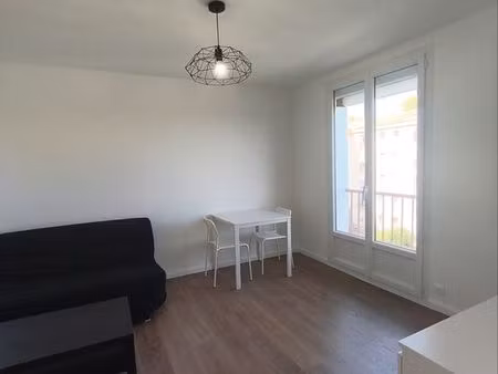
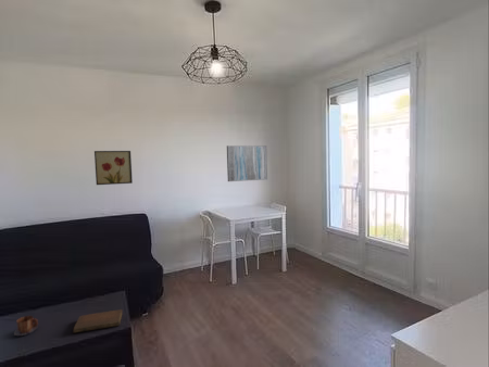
+ mug (26, 325)
+ wall art (247, 163)
+ notebook (99, 320)
+ wall art (113, 167)
